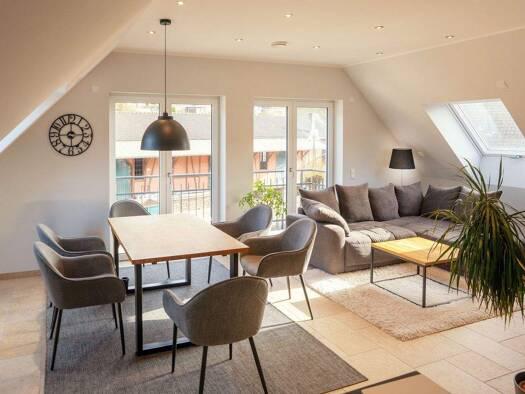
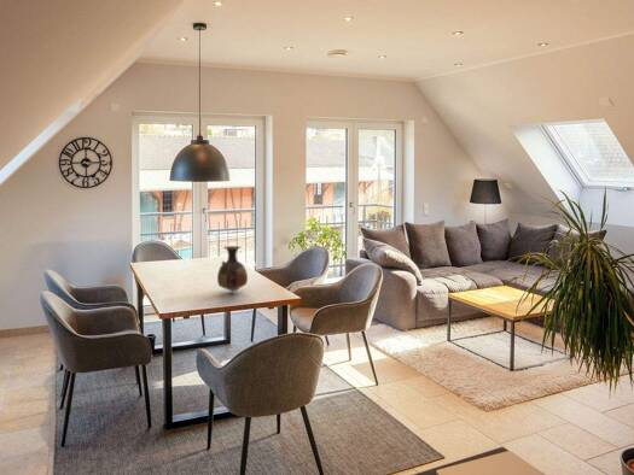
+ vase (232, 269)
